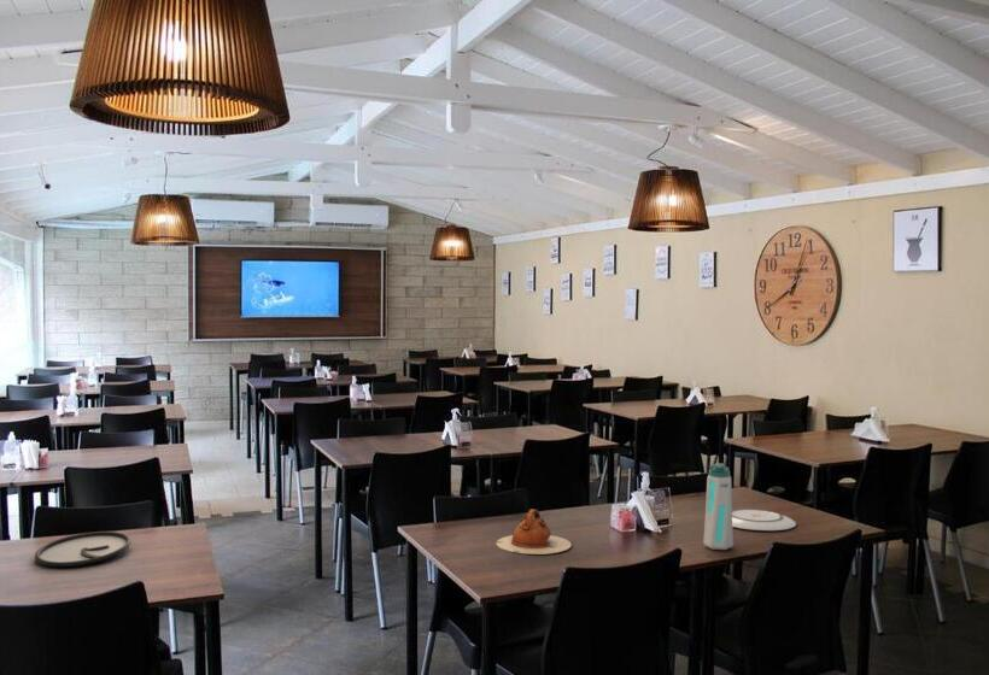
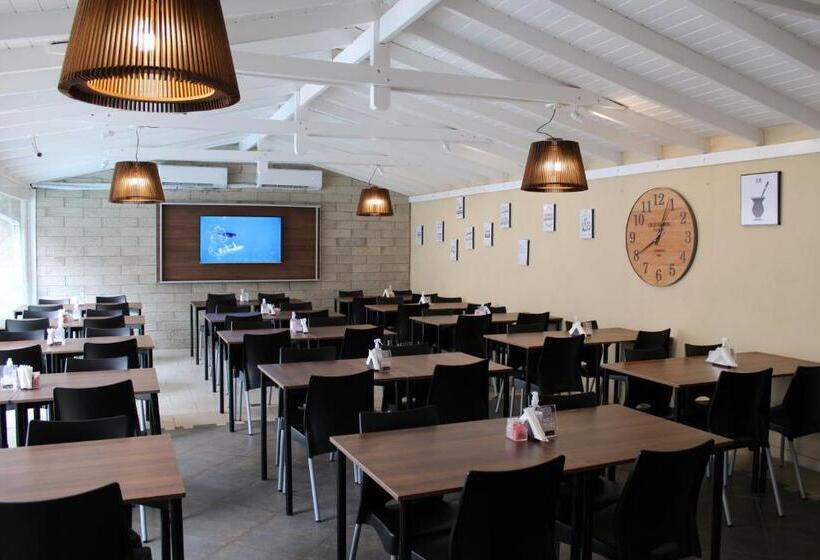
- water bottle (719, 505)
- teapot (533, 527)
- plate (83, 547)
- plate (755, 517)
